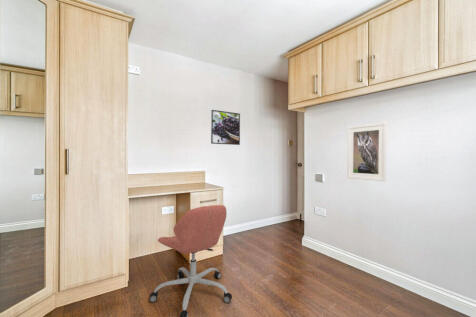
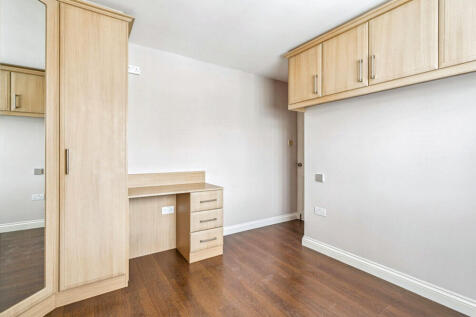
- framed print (226, 128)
- office chair (192, 246)
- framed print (365, 152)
